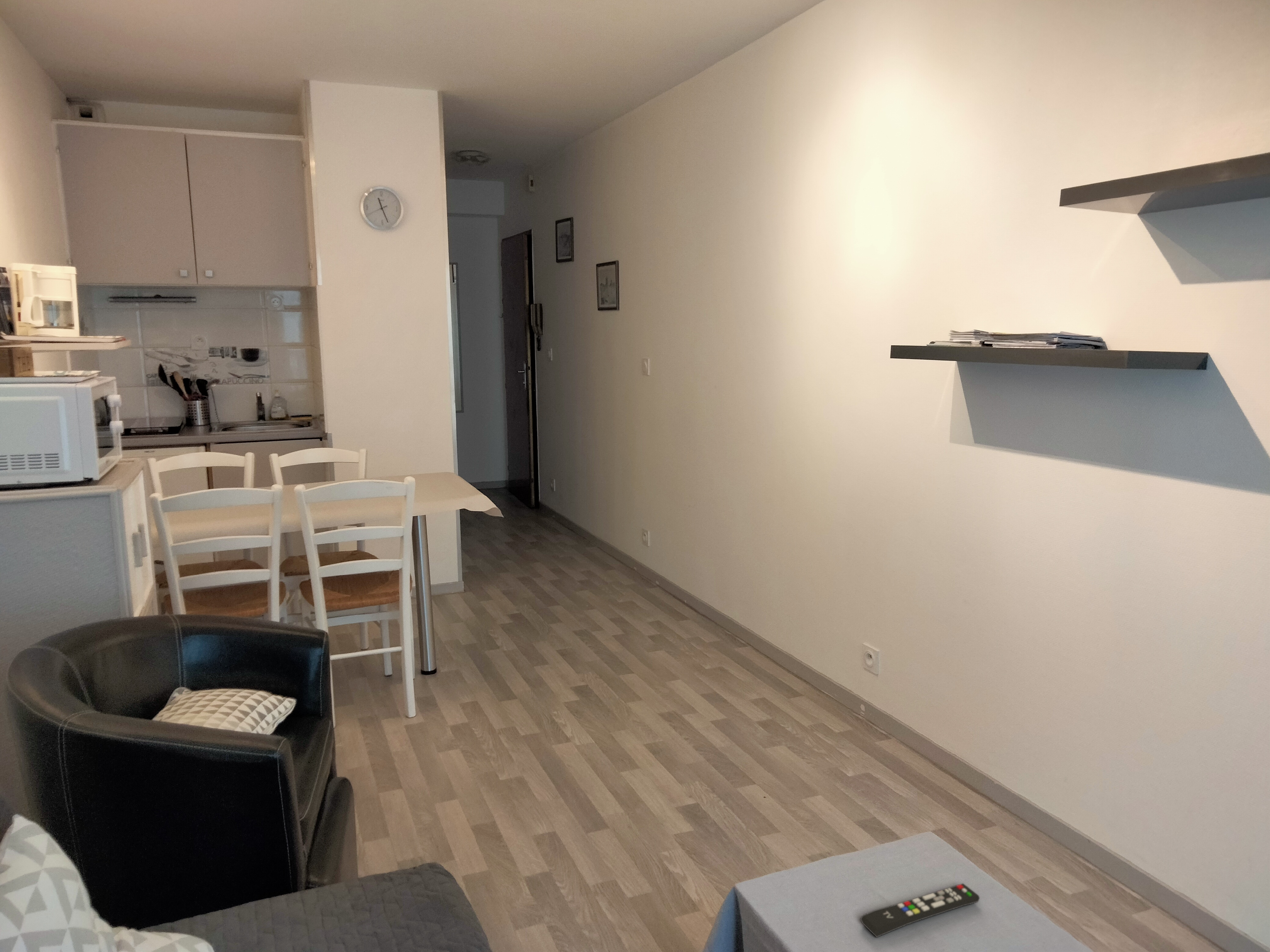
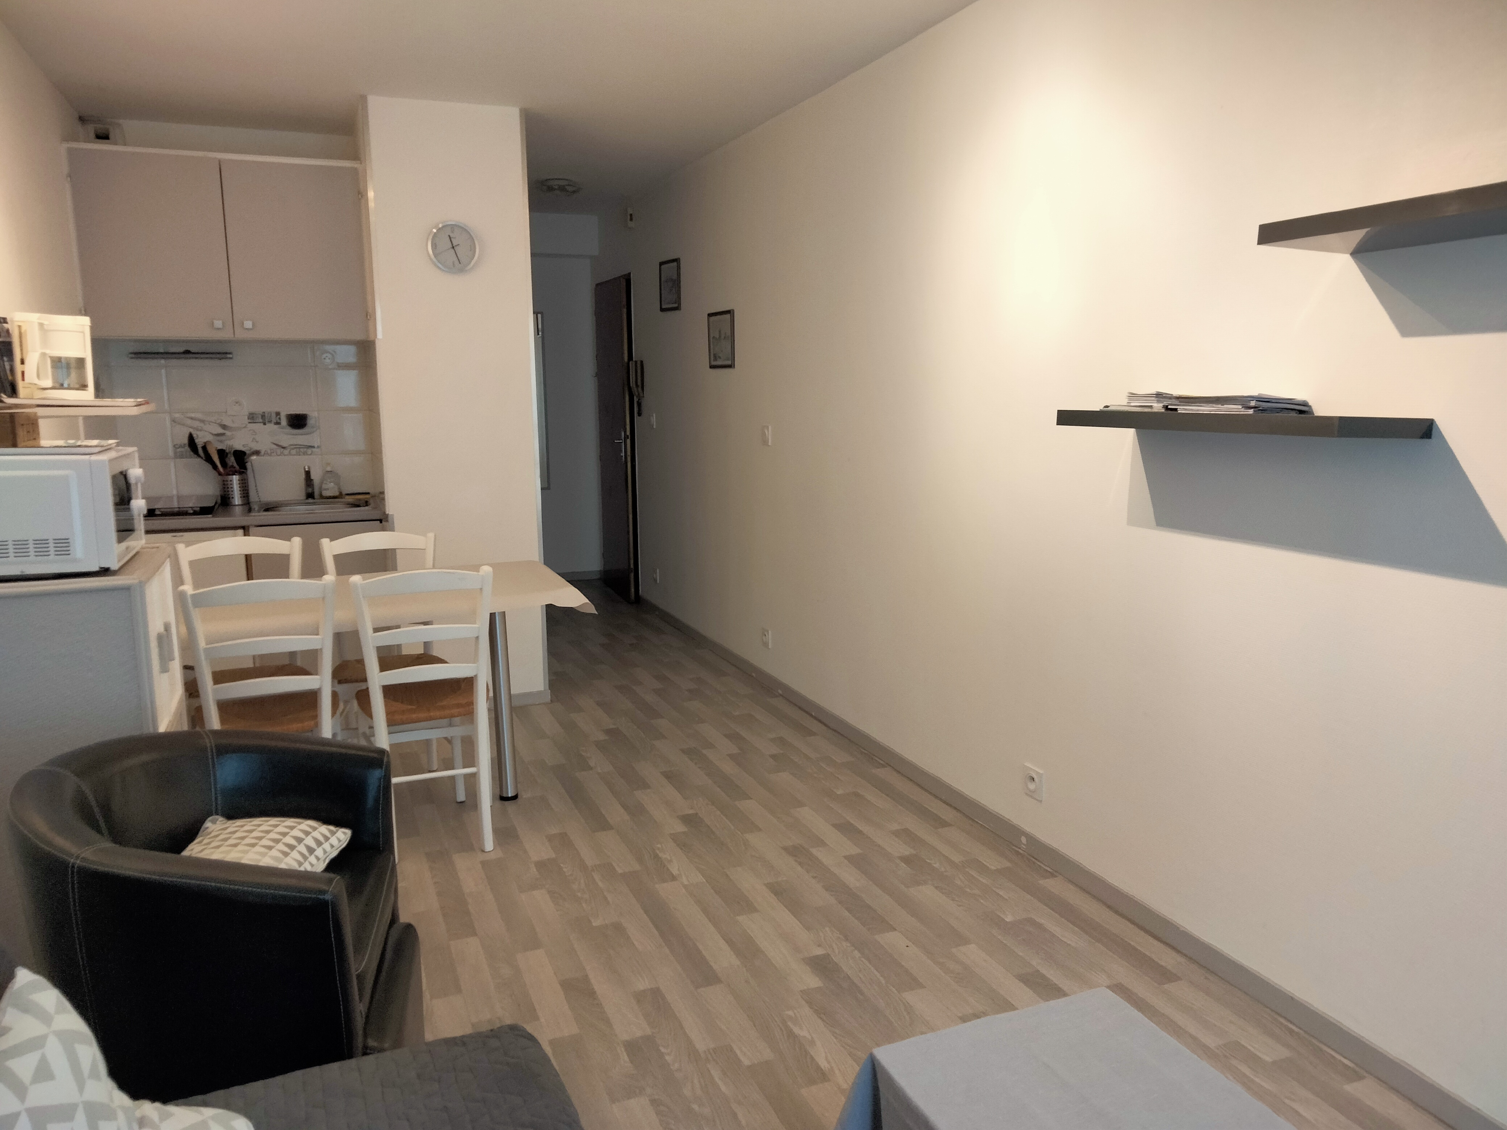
- remote control (921, 909)
